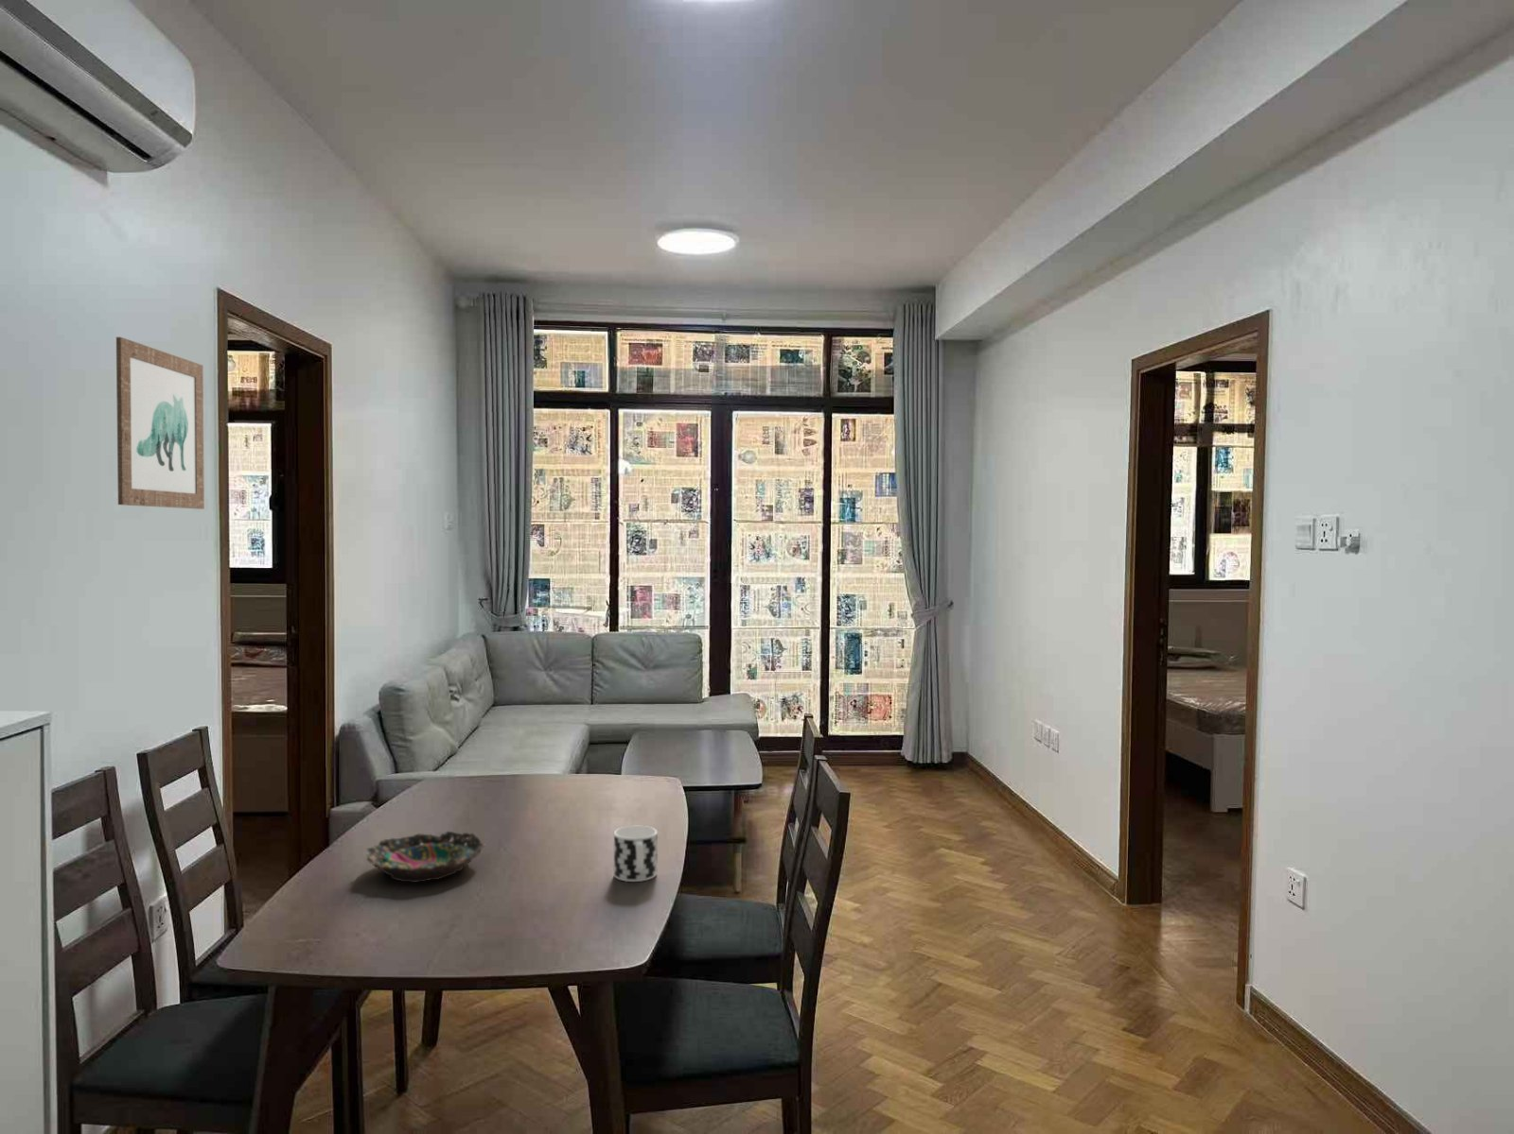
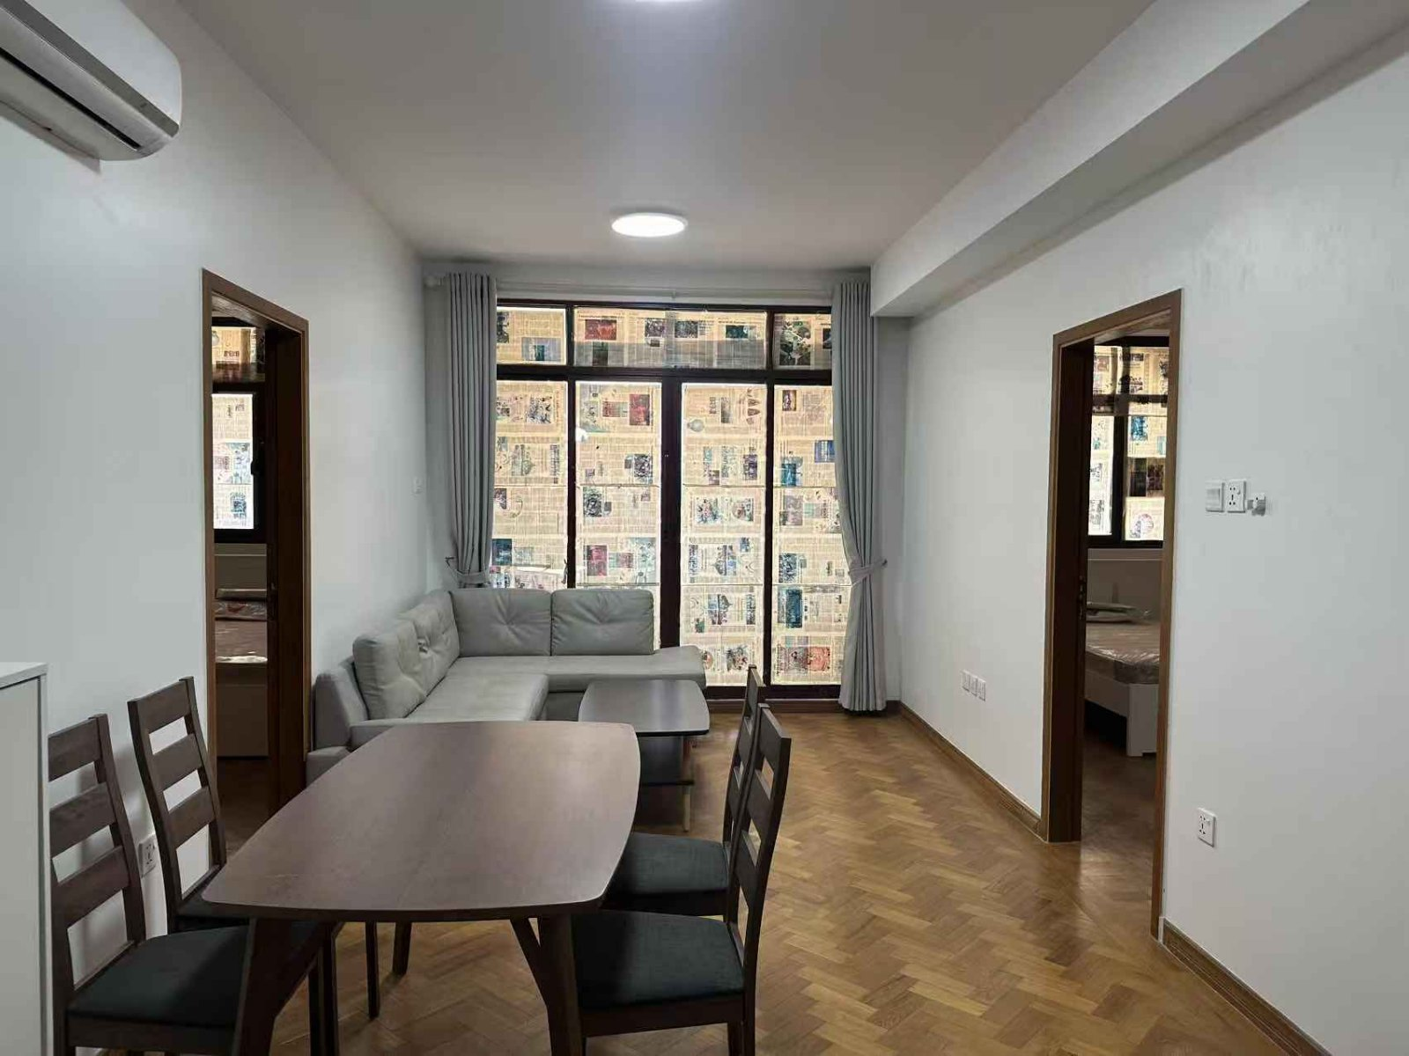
- bowl (424, 858)
- wall art (163, 429)
- cup (635, 855)
